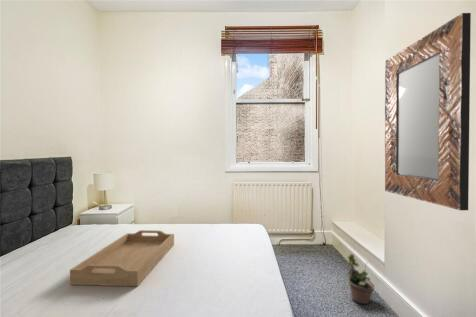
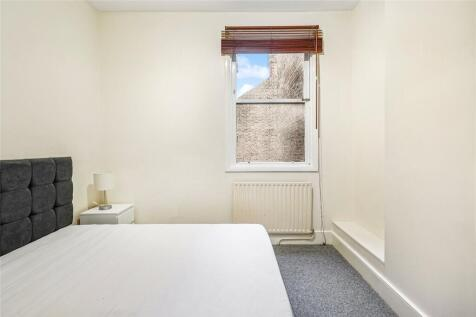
- serving tray (131, 252)
- potted plant (361, 276)
- home mirror (418, 120)
